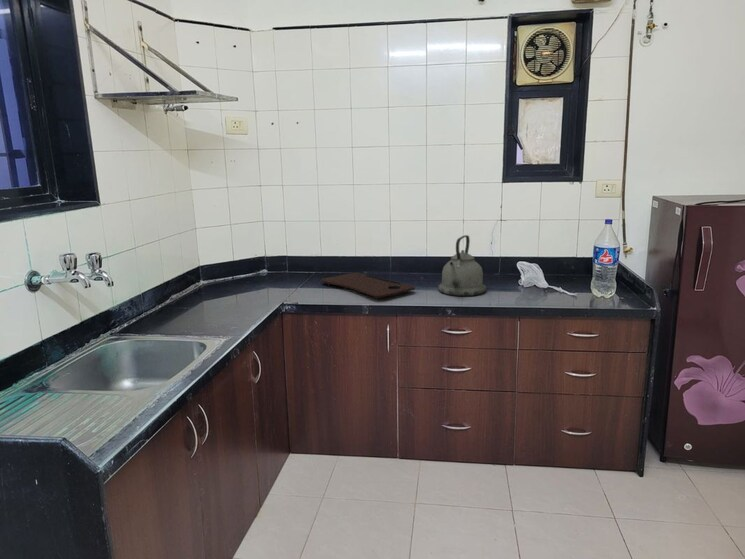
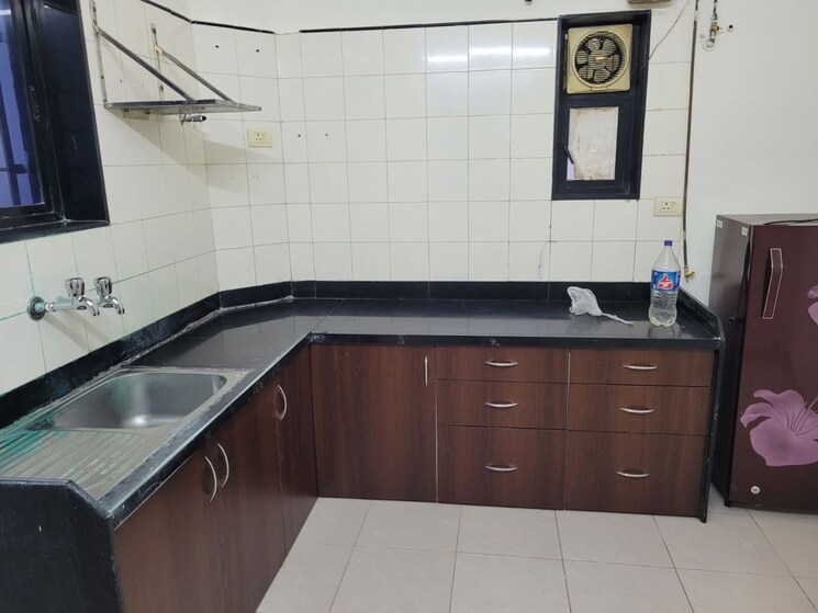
- kettle (462, 264)
- cutting board (366, 285)
